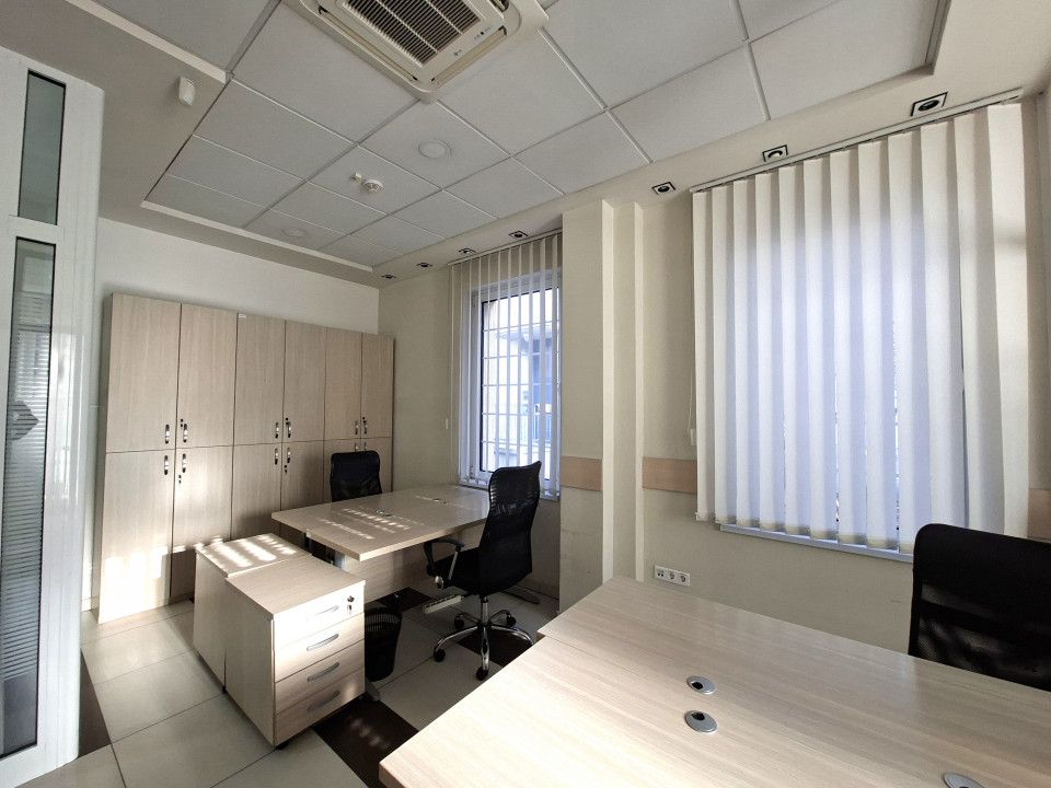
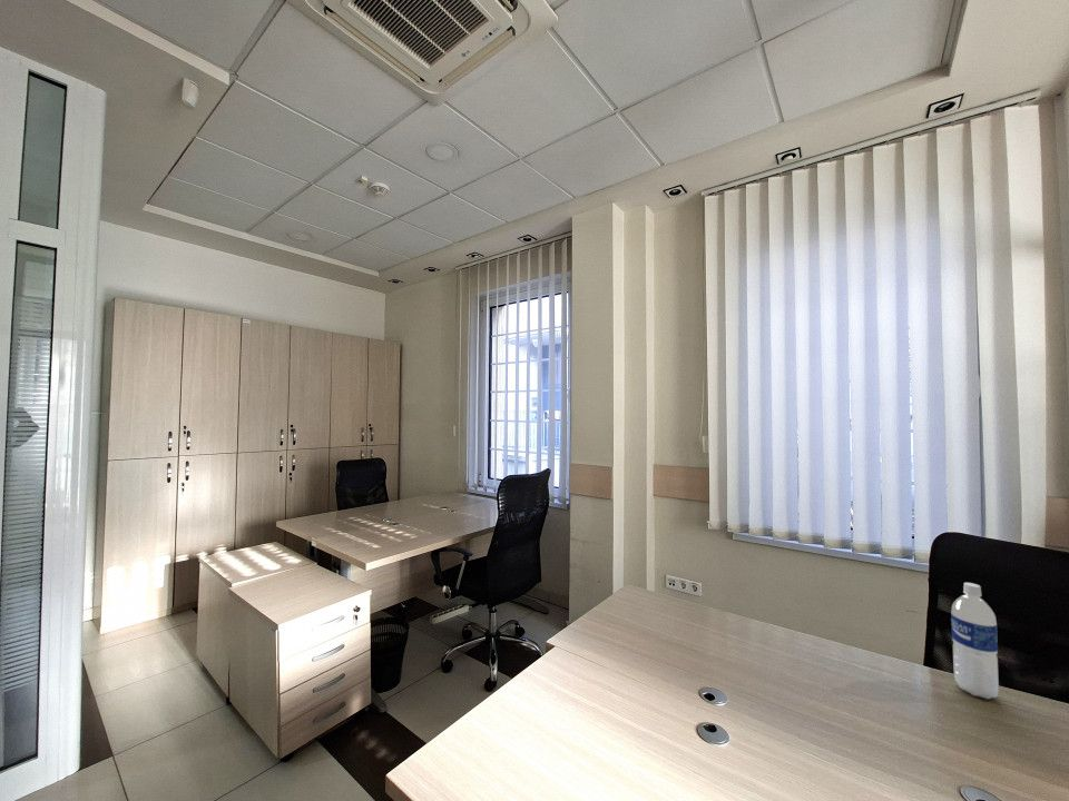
+ water bottle (973, 637)
